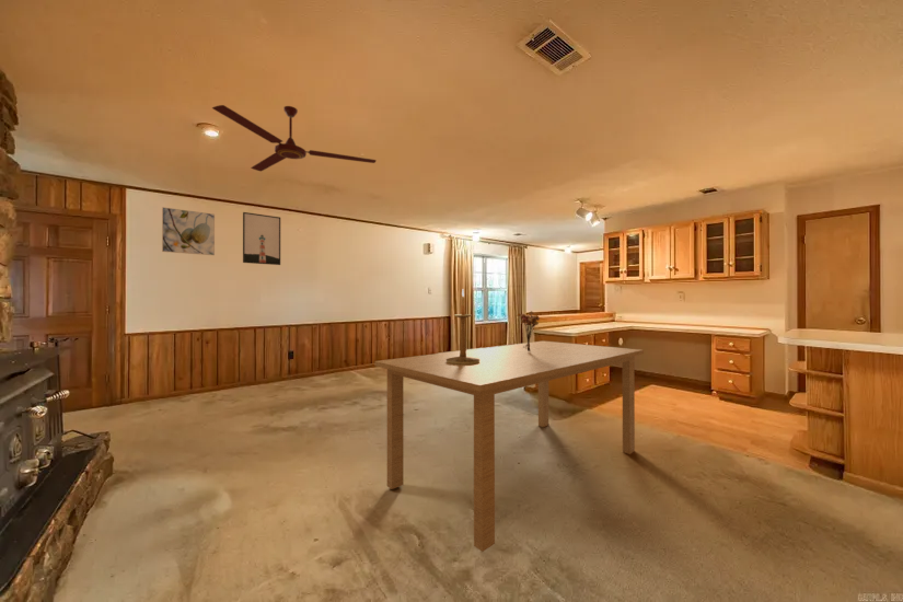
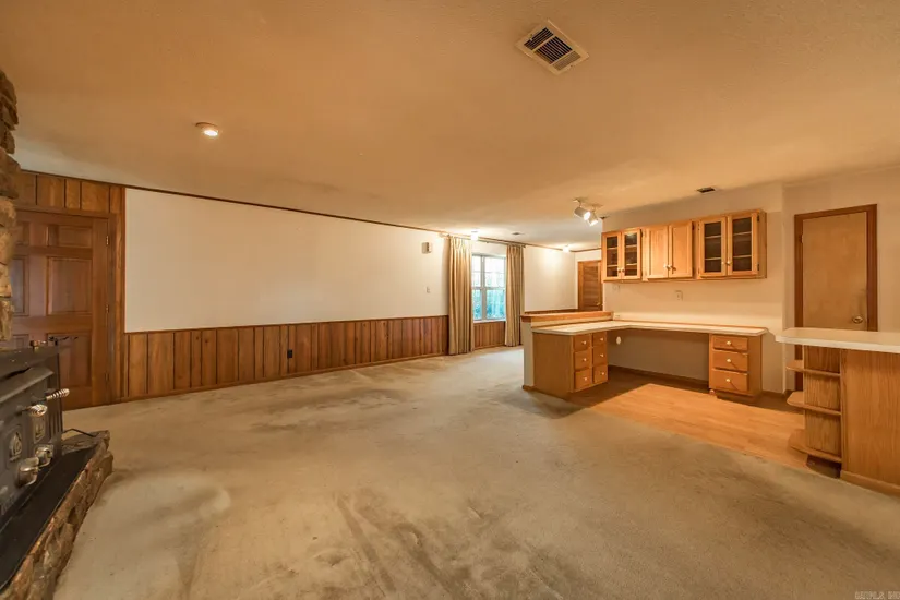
- bouquet (530, 331)
- ceiling fan (300, 147)
- candlestick (462, 324)
- dining table (494, 407)
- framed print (262, 239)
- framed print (188, 232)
